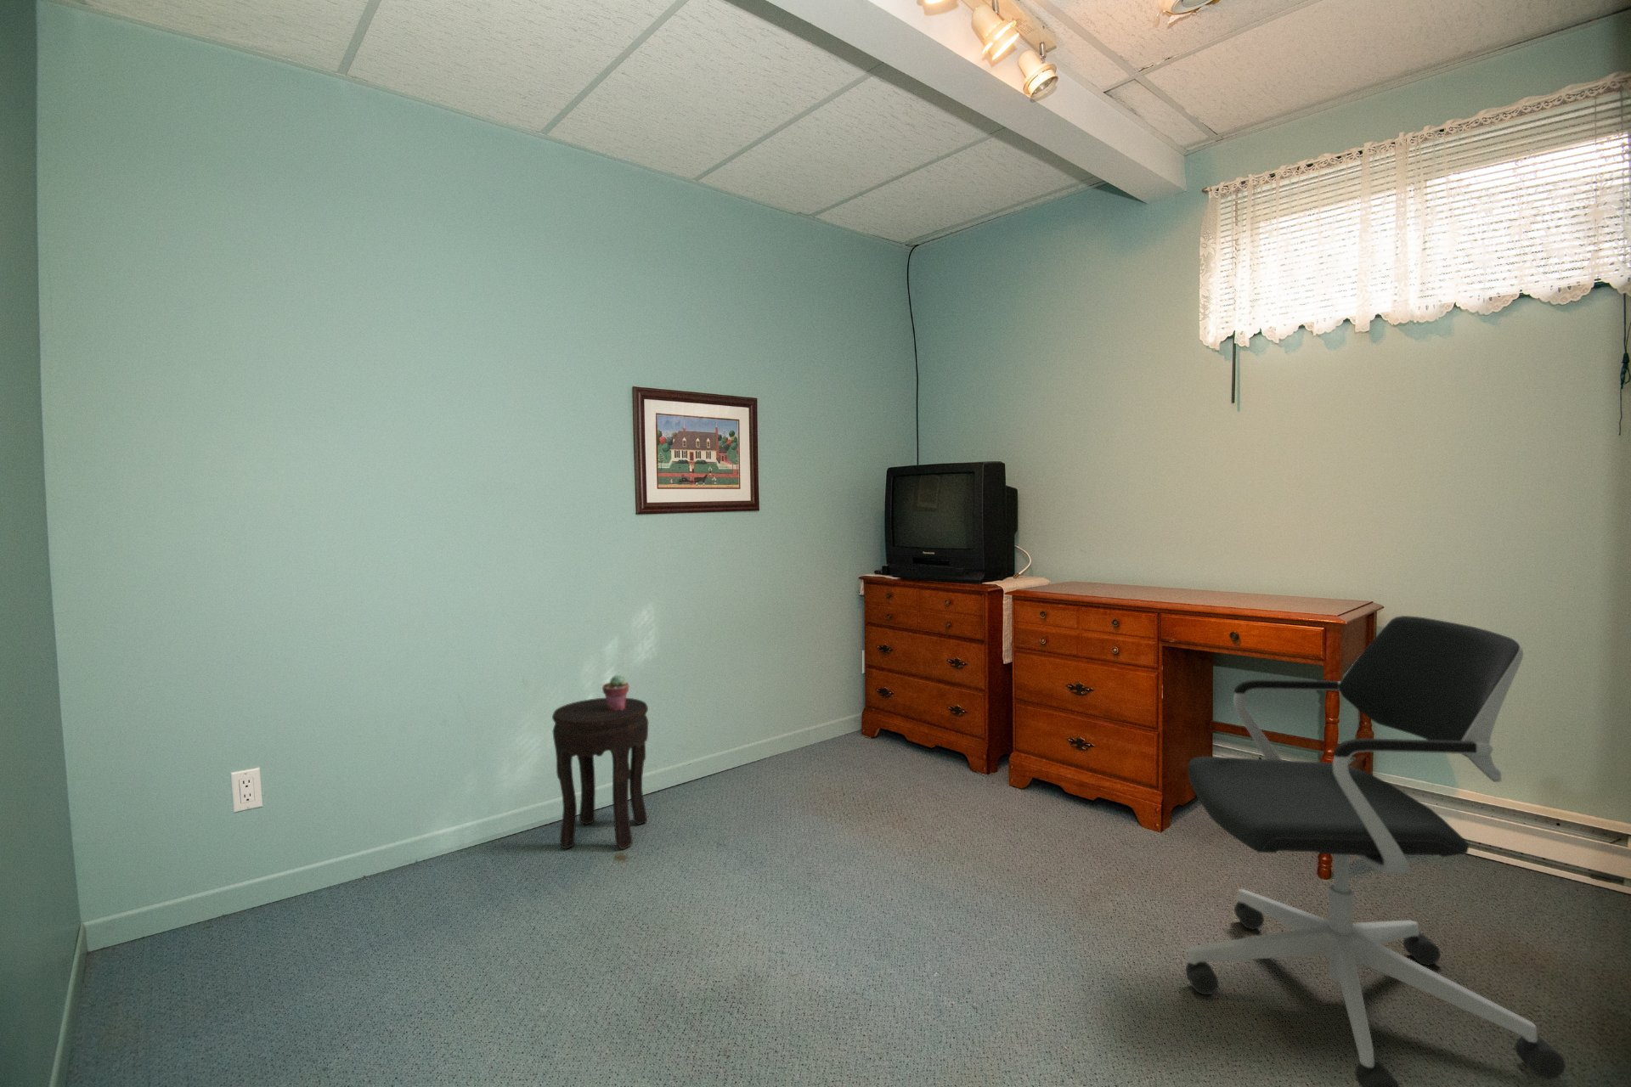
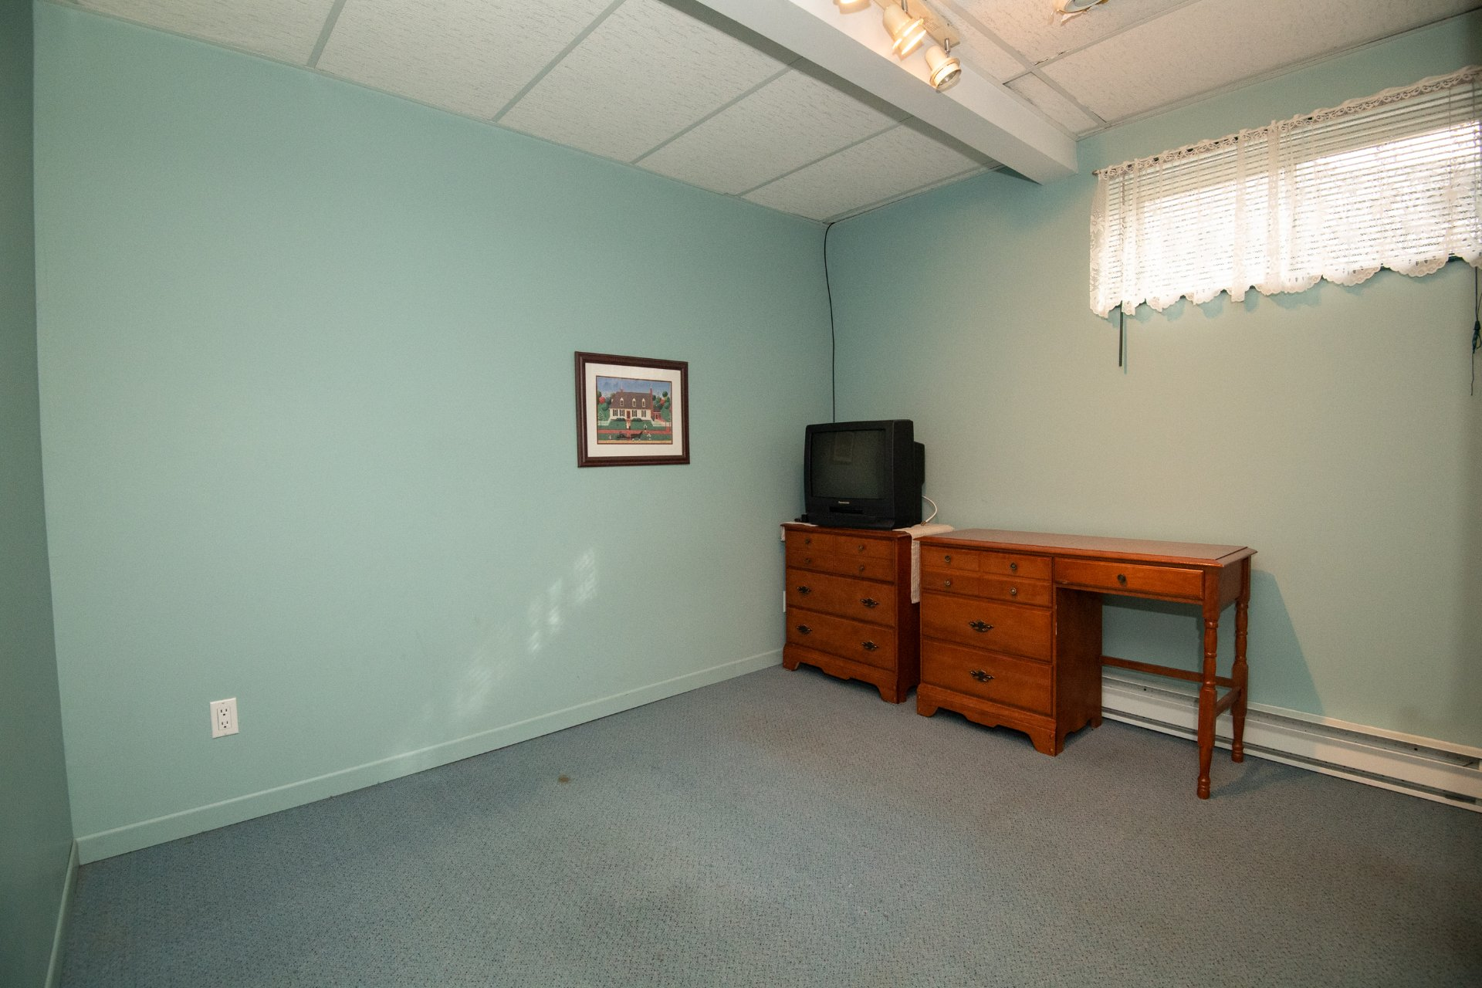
- potted succulent (615, 690)
- office chair (1336, 814)
- side table (593, 772)
